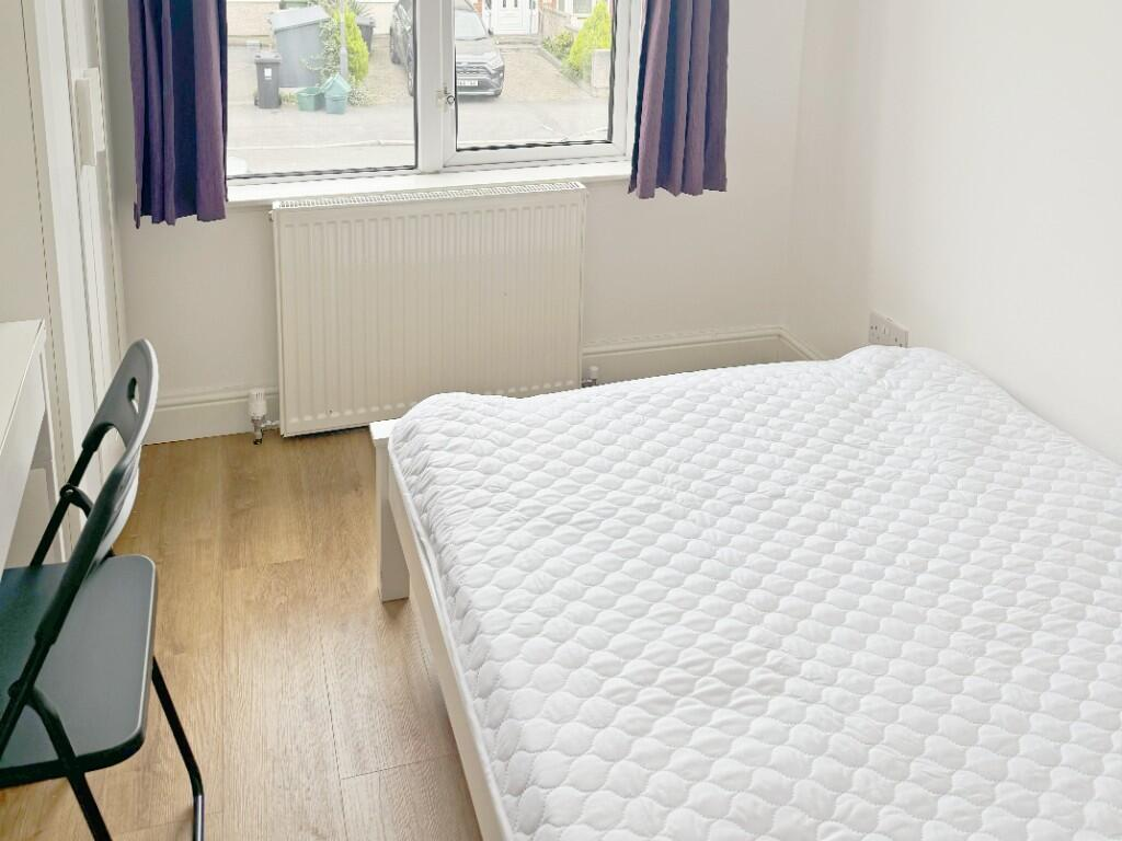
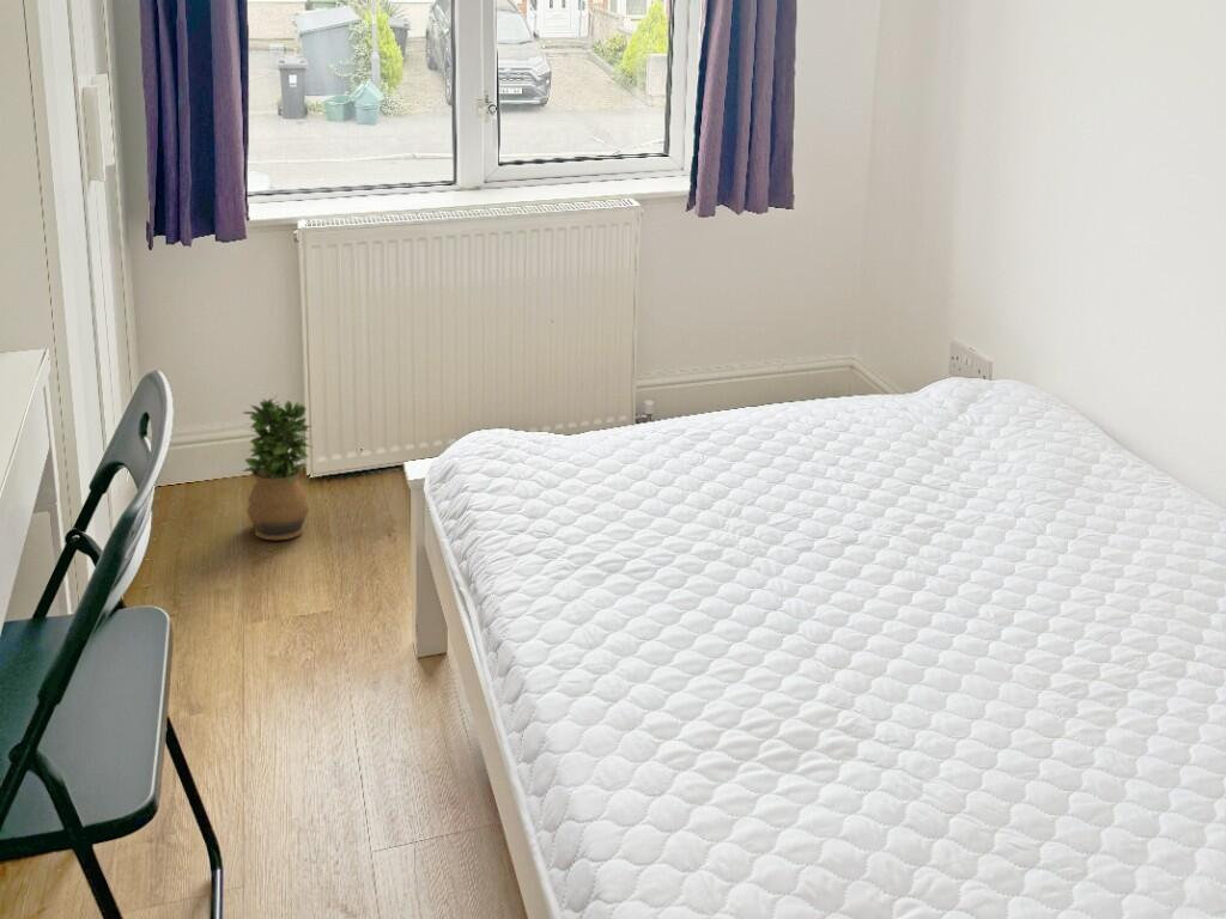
+ potted plant (284, 463)
